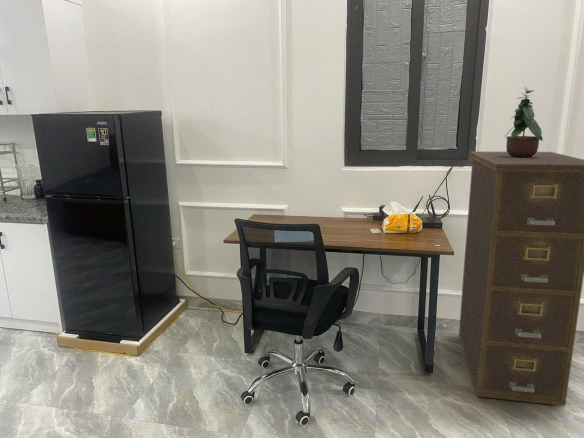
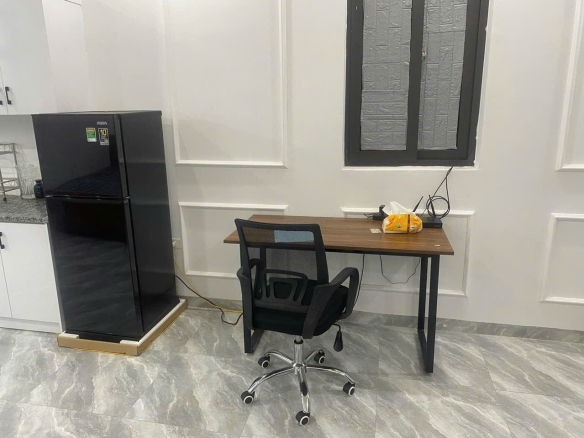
- potted plant (525, 121)
- filing cabinet (515, 267)
